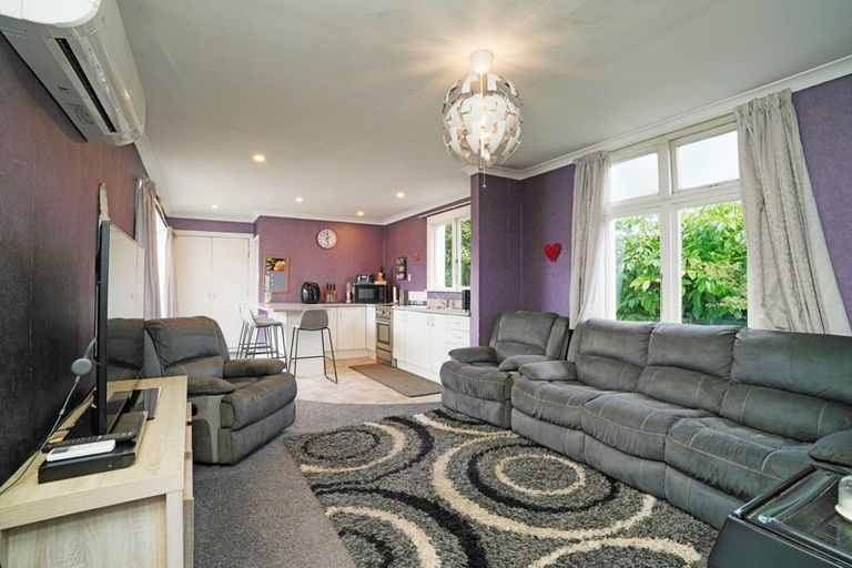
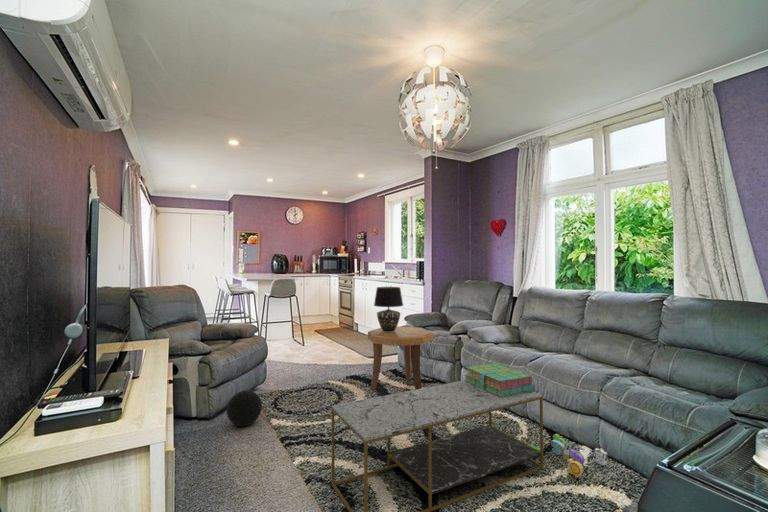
+ coffee table (441, 438)
+ side table (404, 359)
+ stacking toy (566, 451)
+ stack of books (497, 378)
+ ball (244, 408)
+ table lamp (388, 309)
